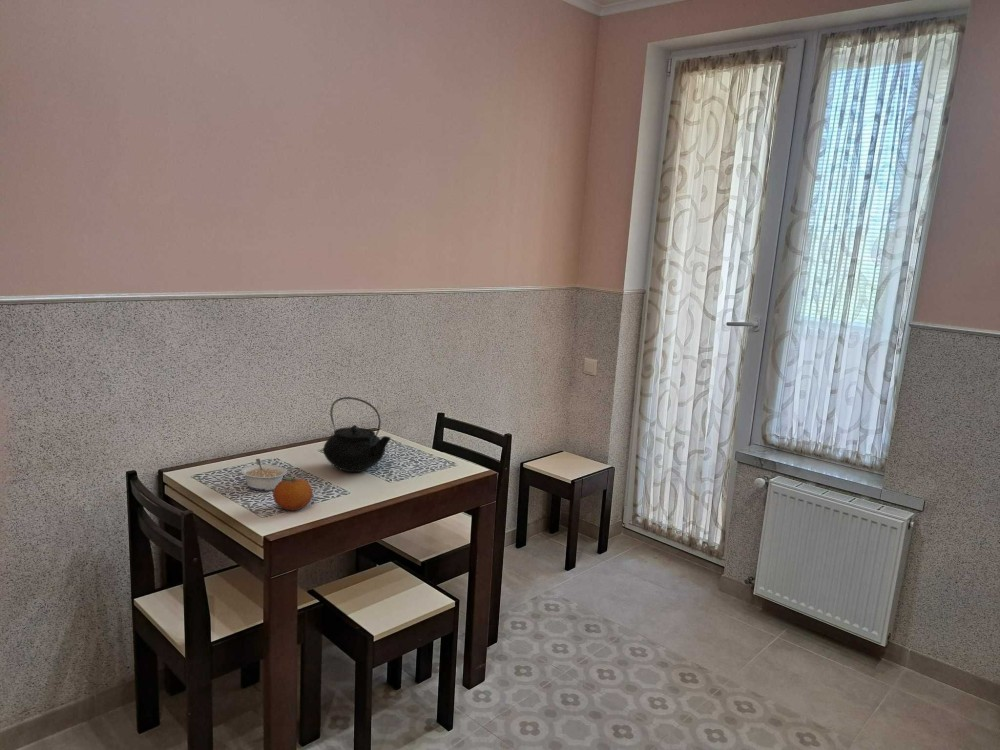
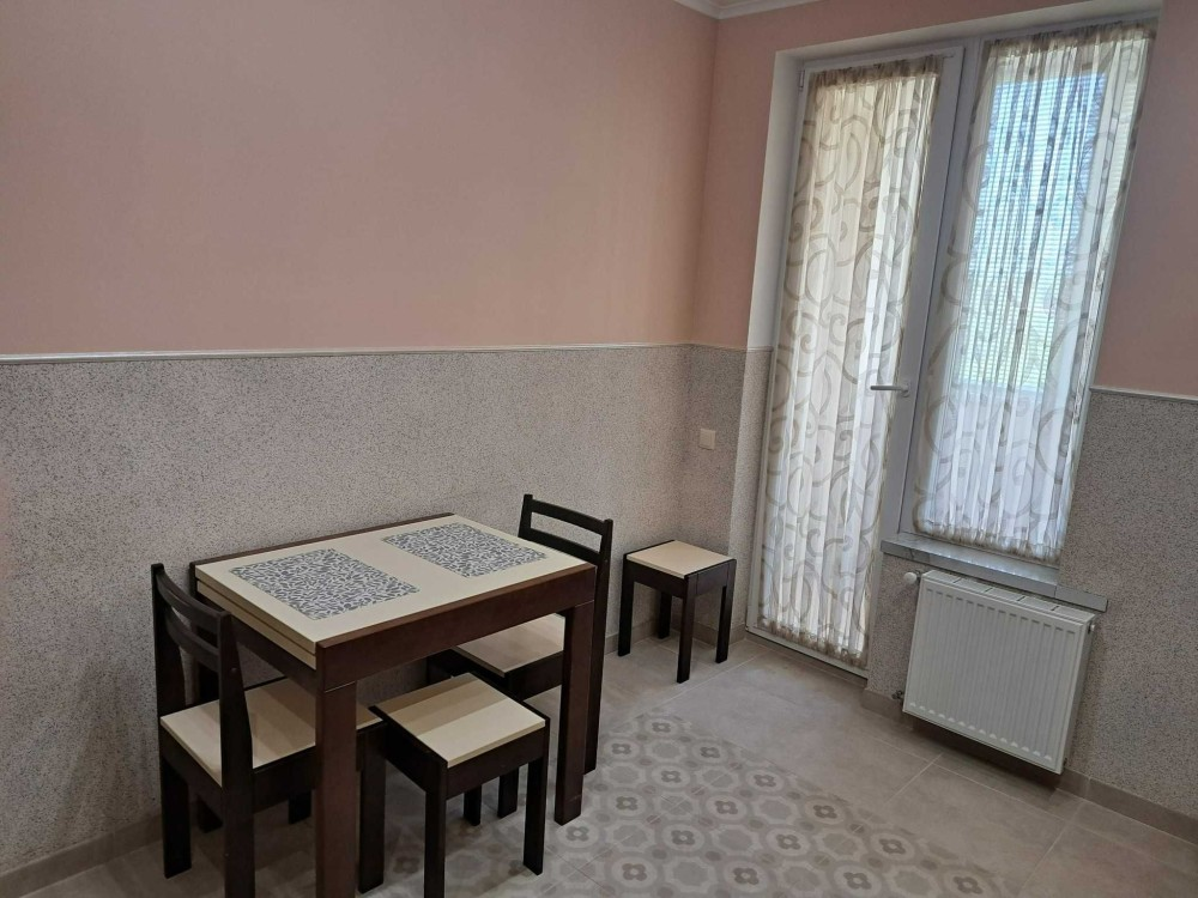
- legume (262, 476)
- fruit (292, 494)
- teapot (359, 434)
